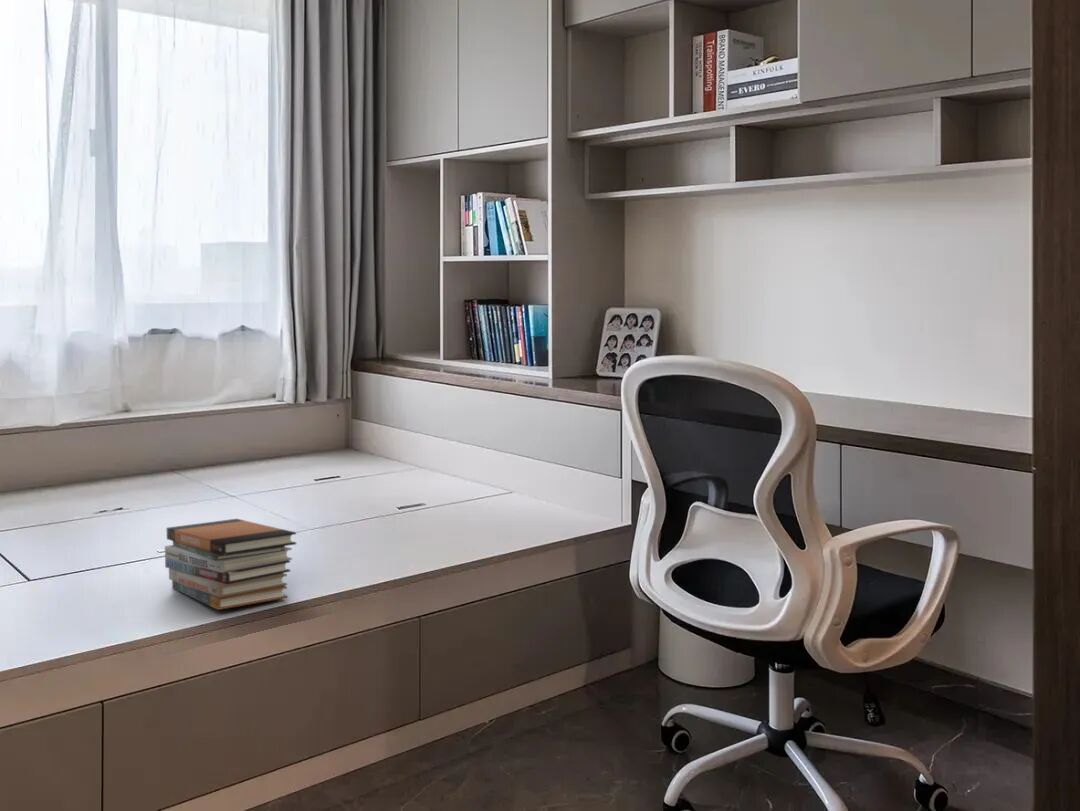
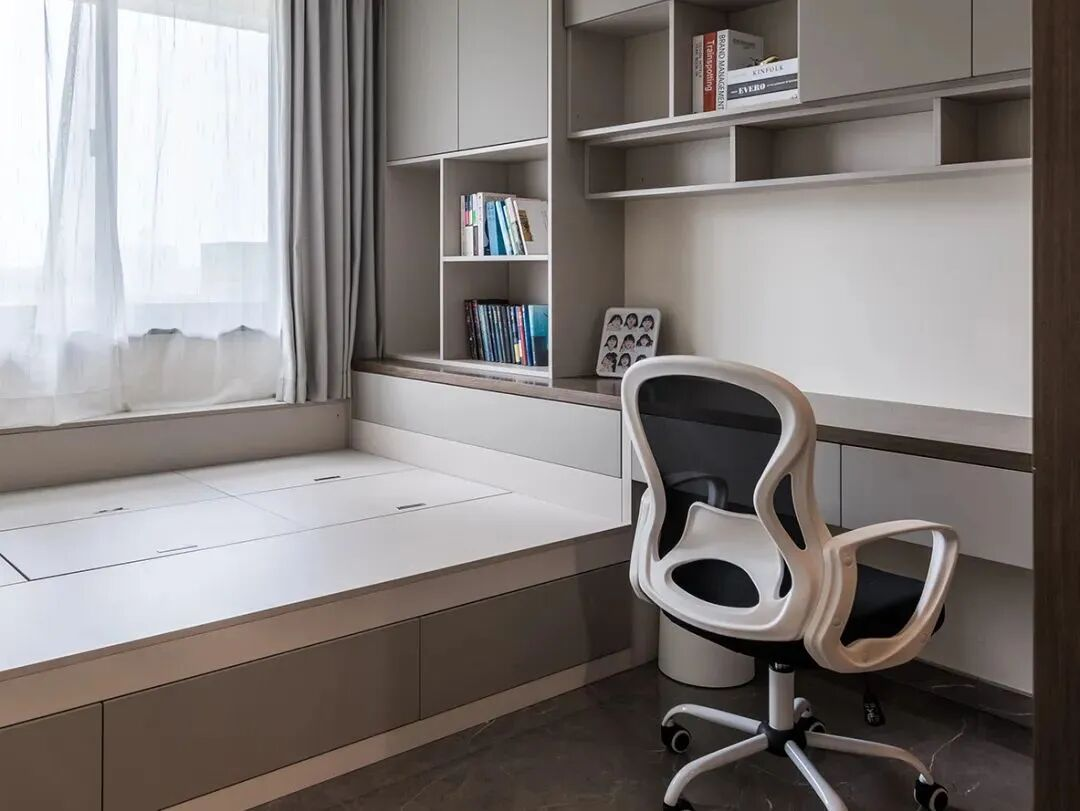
- book stack (228, 561)
